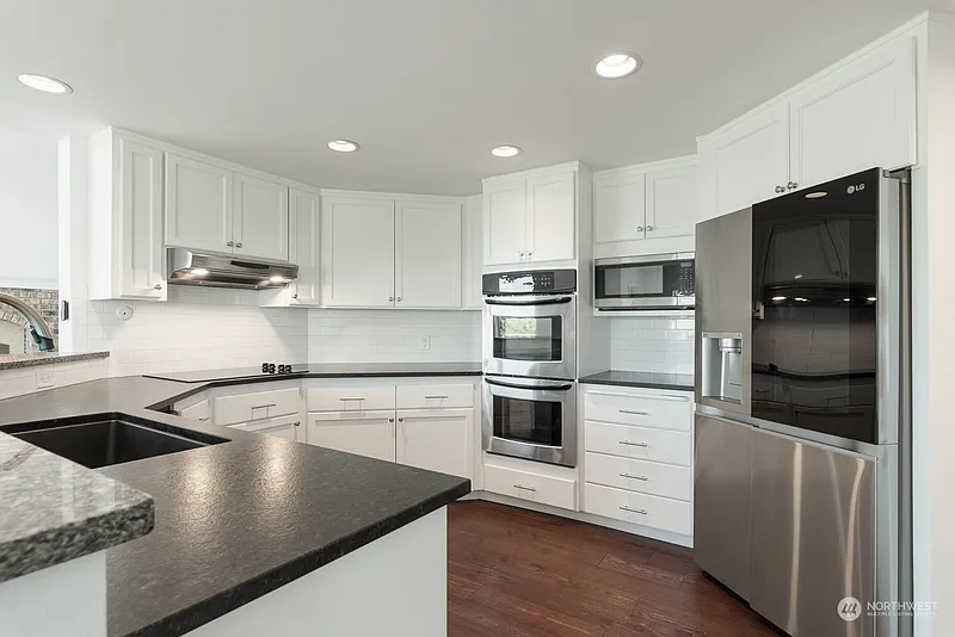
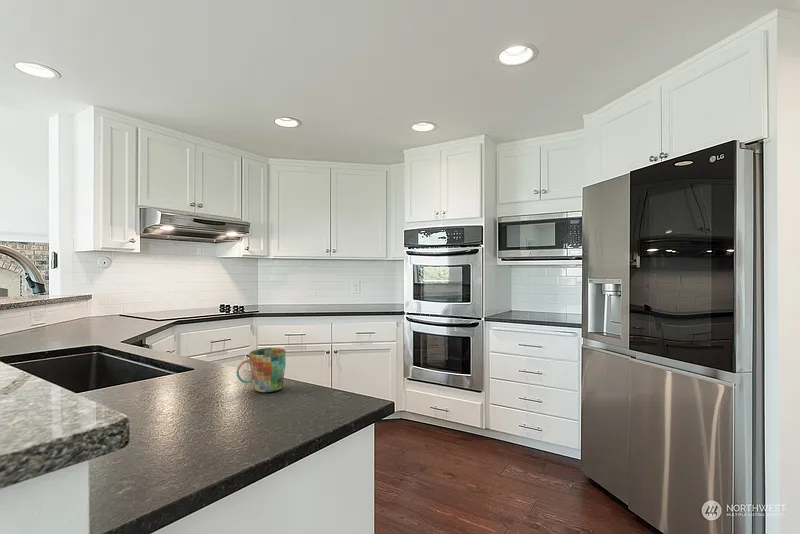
+ mug (261, 370)
